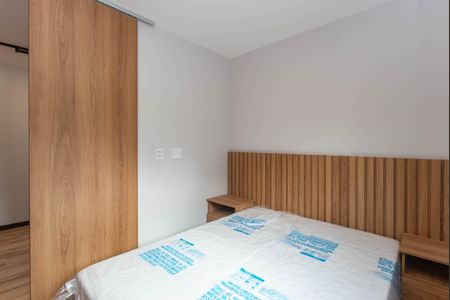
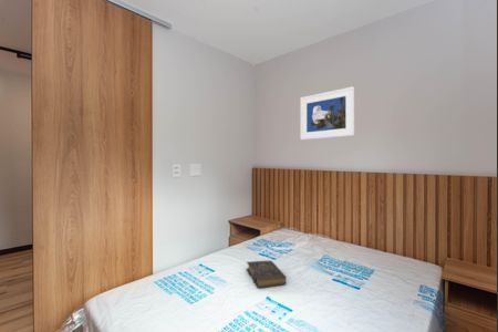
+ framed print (325, 115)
+ book (264, 272)
